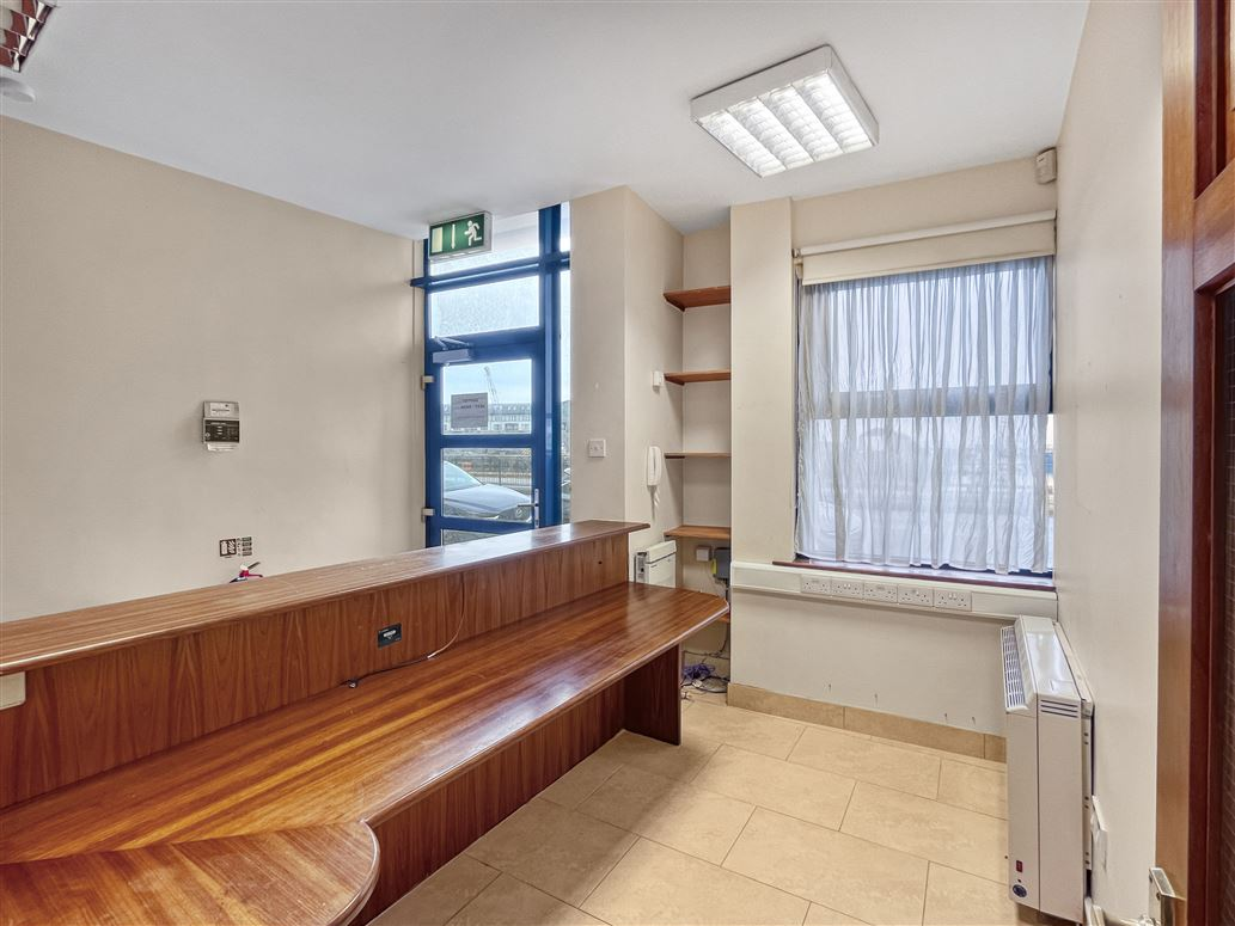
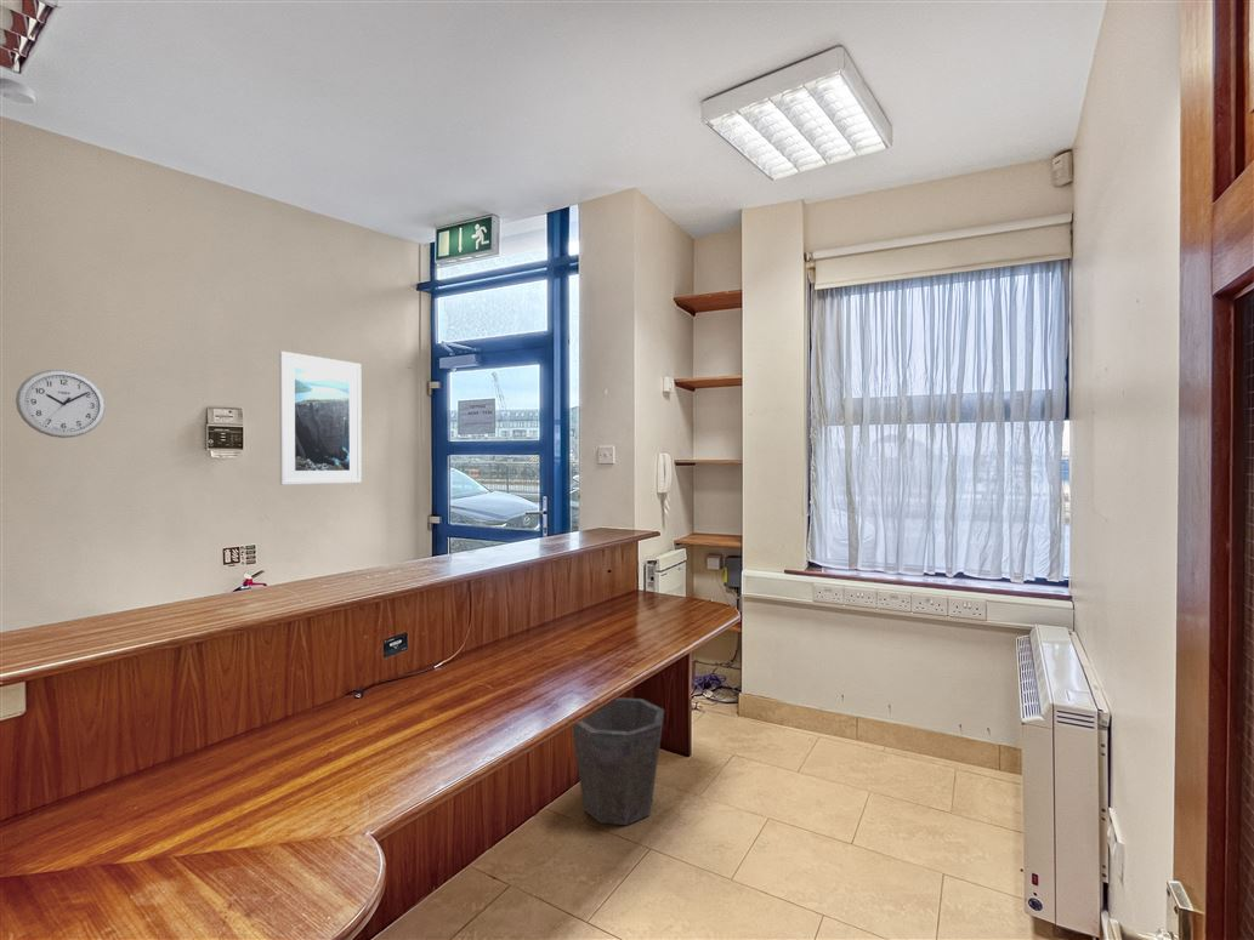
+ wall clock (63, 403)
+ waste bin (618, 759)
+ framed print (322, 421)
